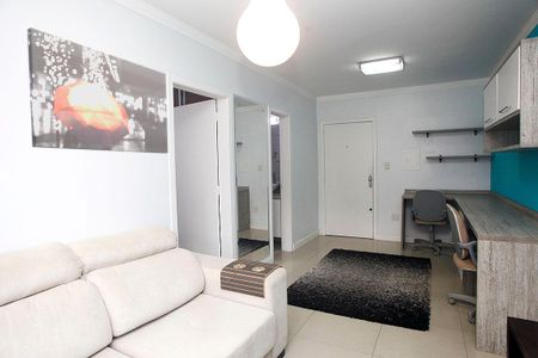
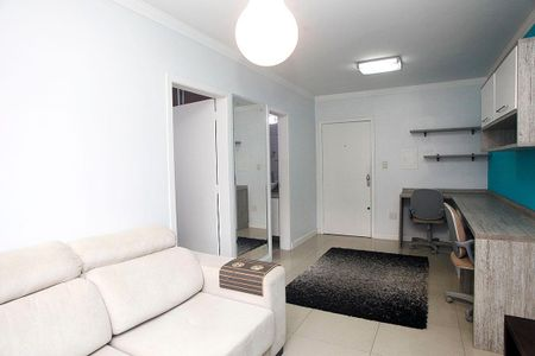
- wall art (111, 103)
